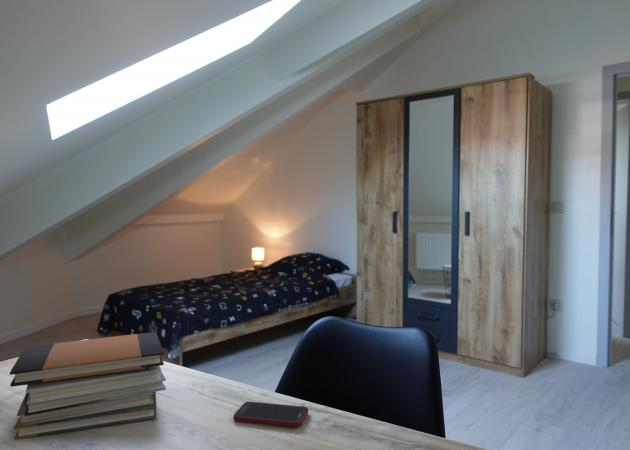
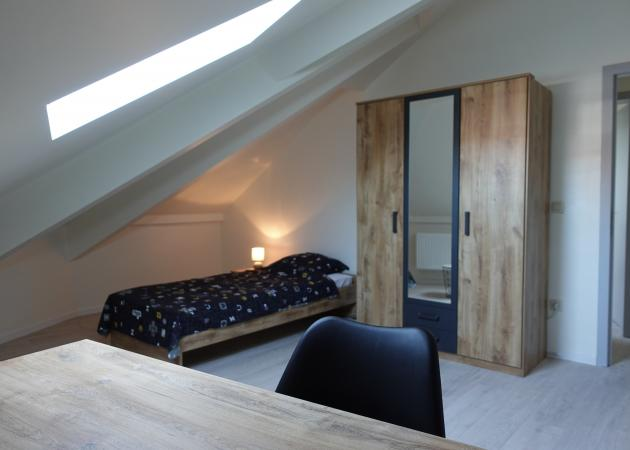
- cell phone (271, 413)
- book stack (94, 380)
